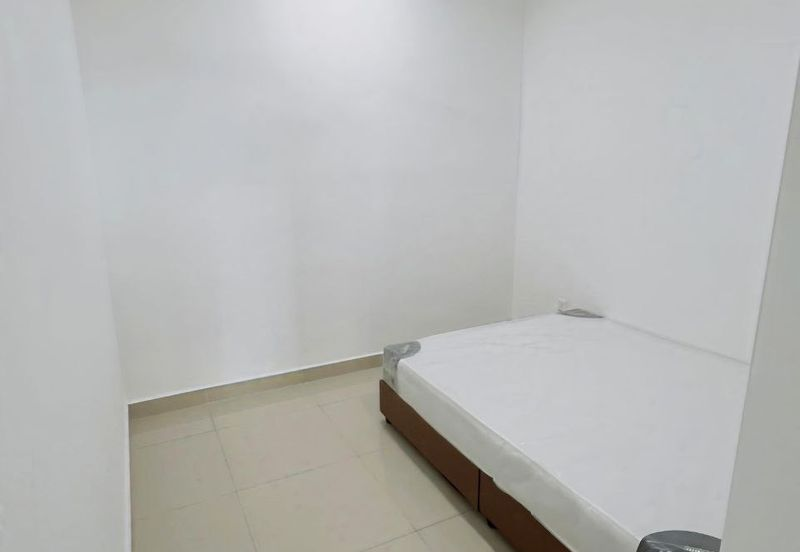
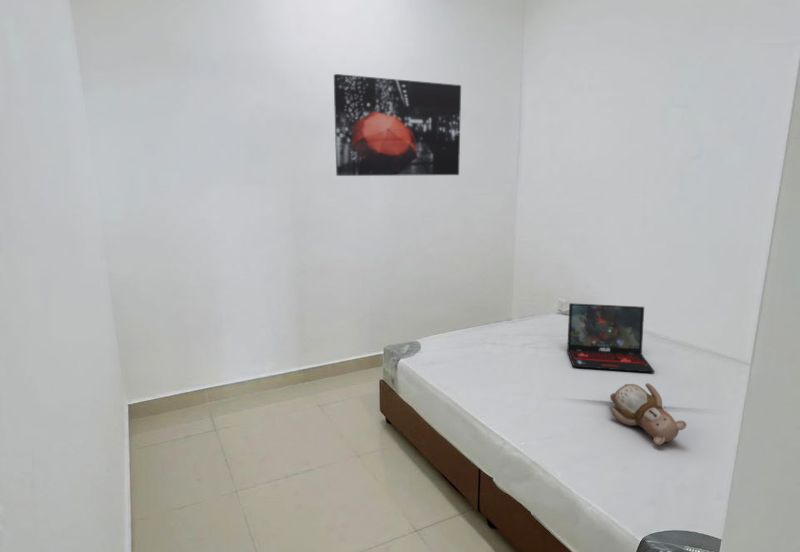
+ laptop (609, 336)
+ wall art (401, 128)
+ teddy bear (643, 408)
